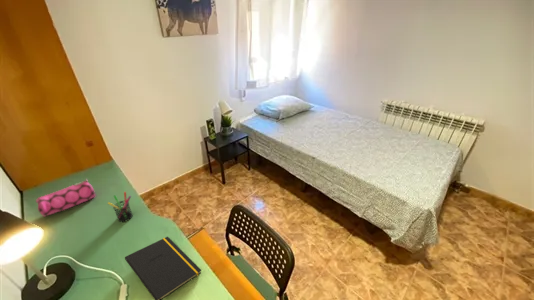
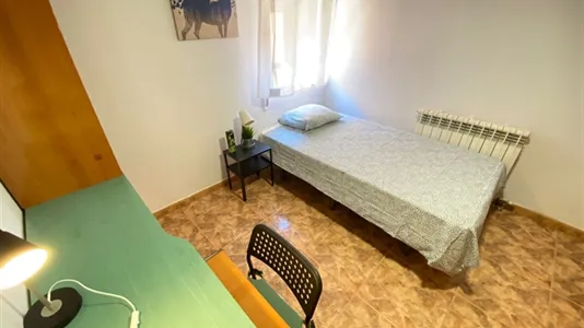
- pencil case (66, 197)
- pen holder (121, 205)
- notepad (163, 264)
